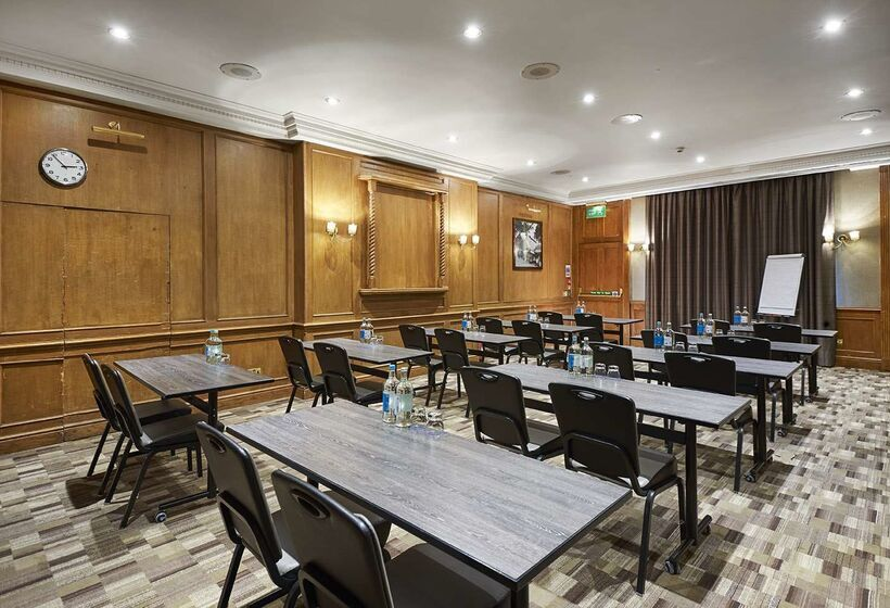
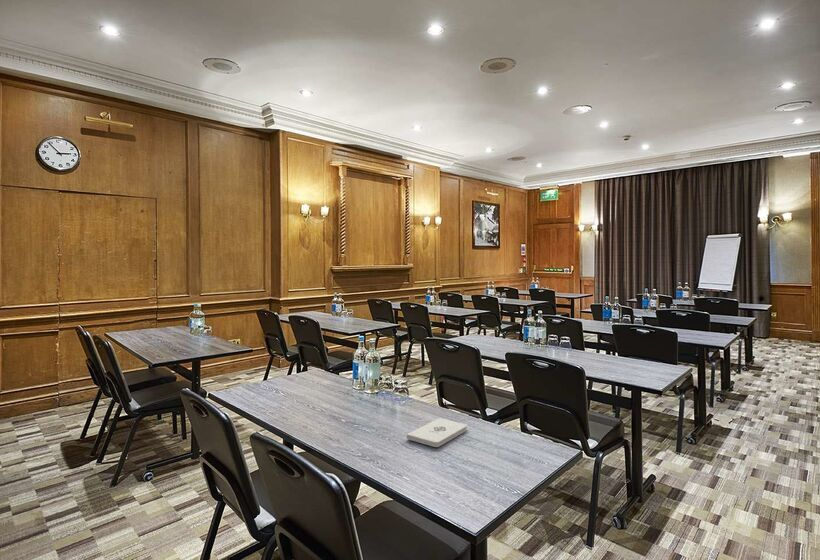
+ notepad (438, 431)
